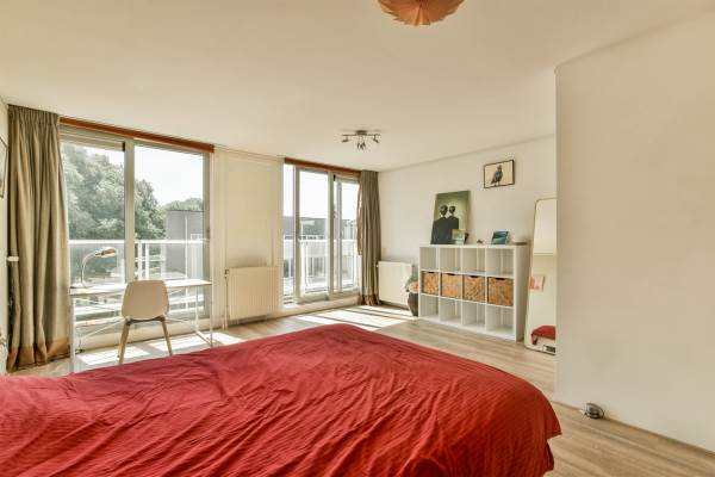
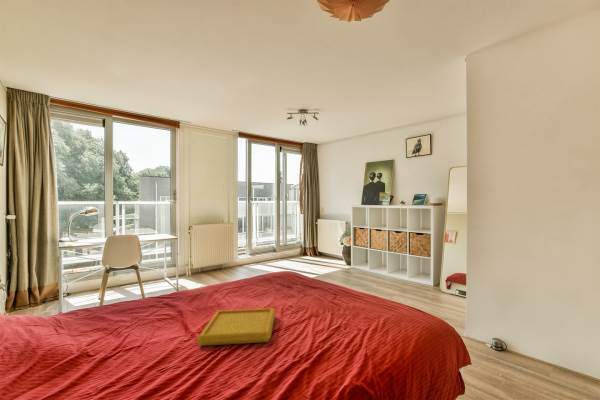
+ serving tray (240, 324)
